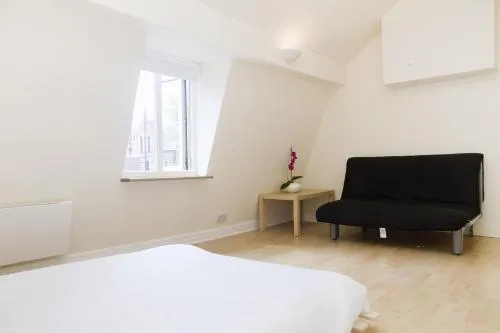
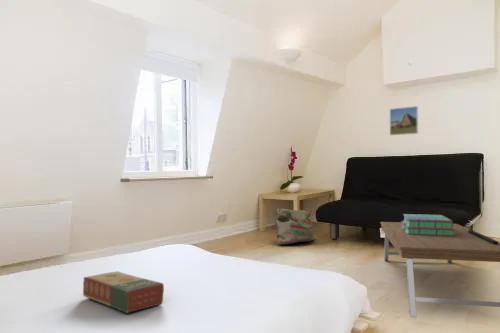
+ book (122, 290)
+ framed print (403, 121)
+ stack of books (426, 221)
+ coffee table (434, 257)
+ bag (295, 224)
